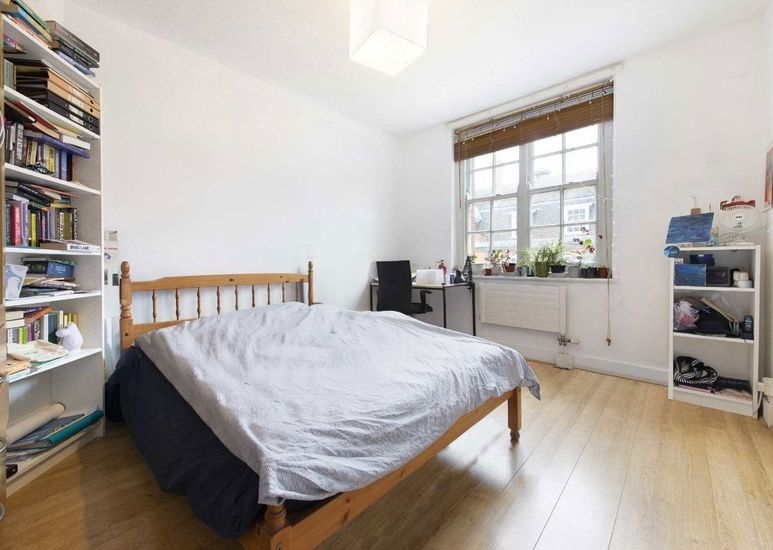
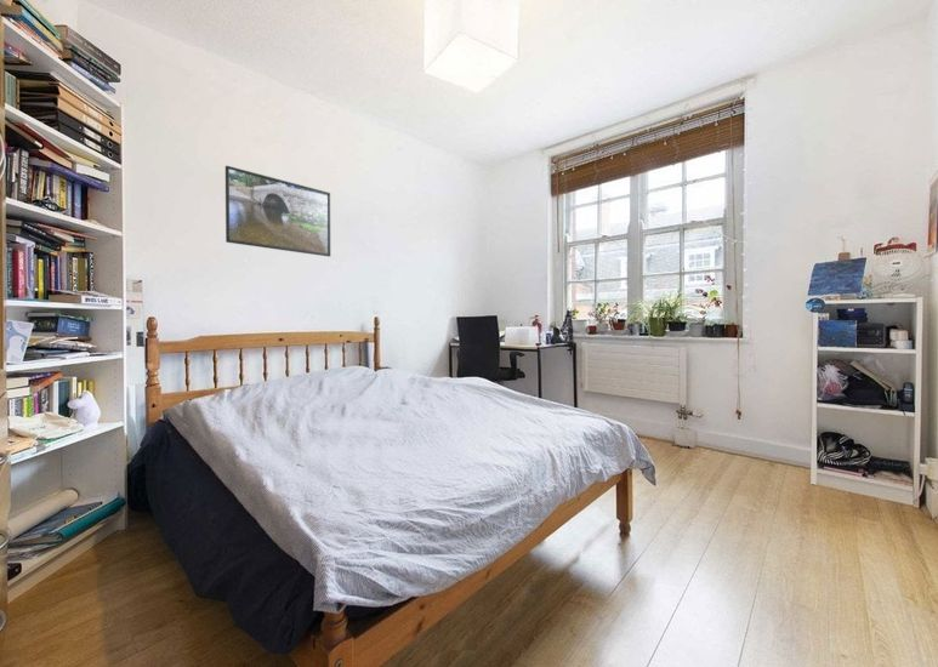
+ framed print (282, 215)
